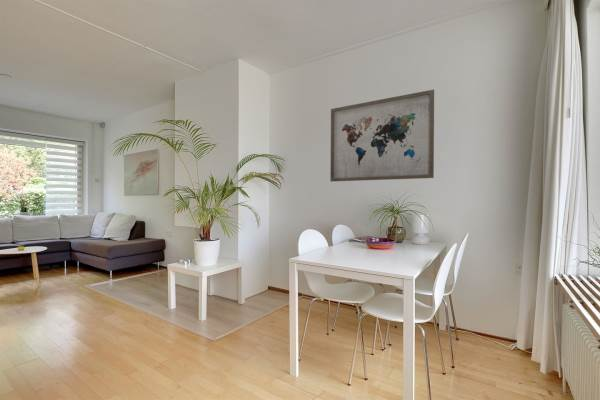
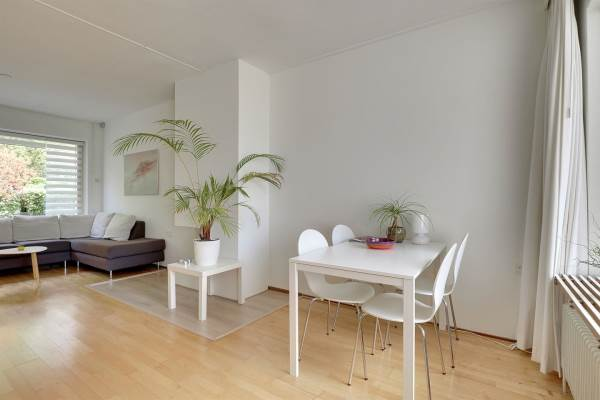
- wall art (377, 140)
